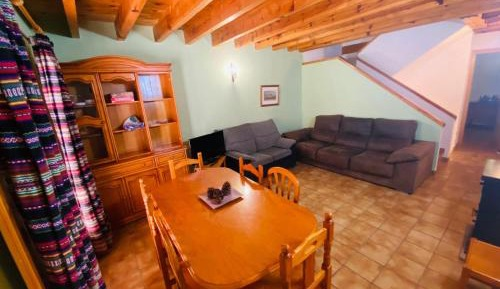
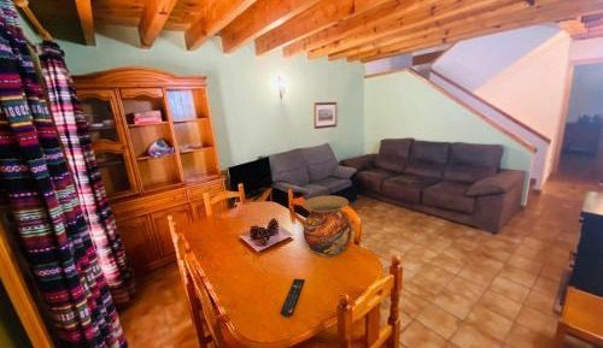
+ vase (327, 225)
+ remote control (293, 295)
